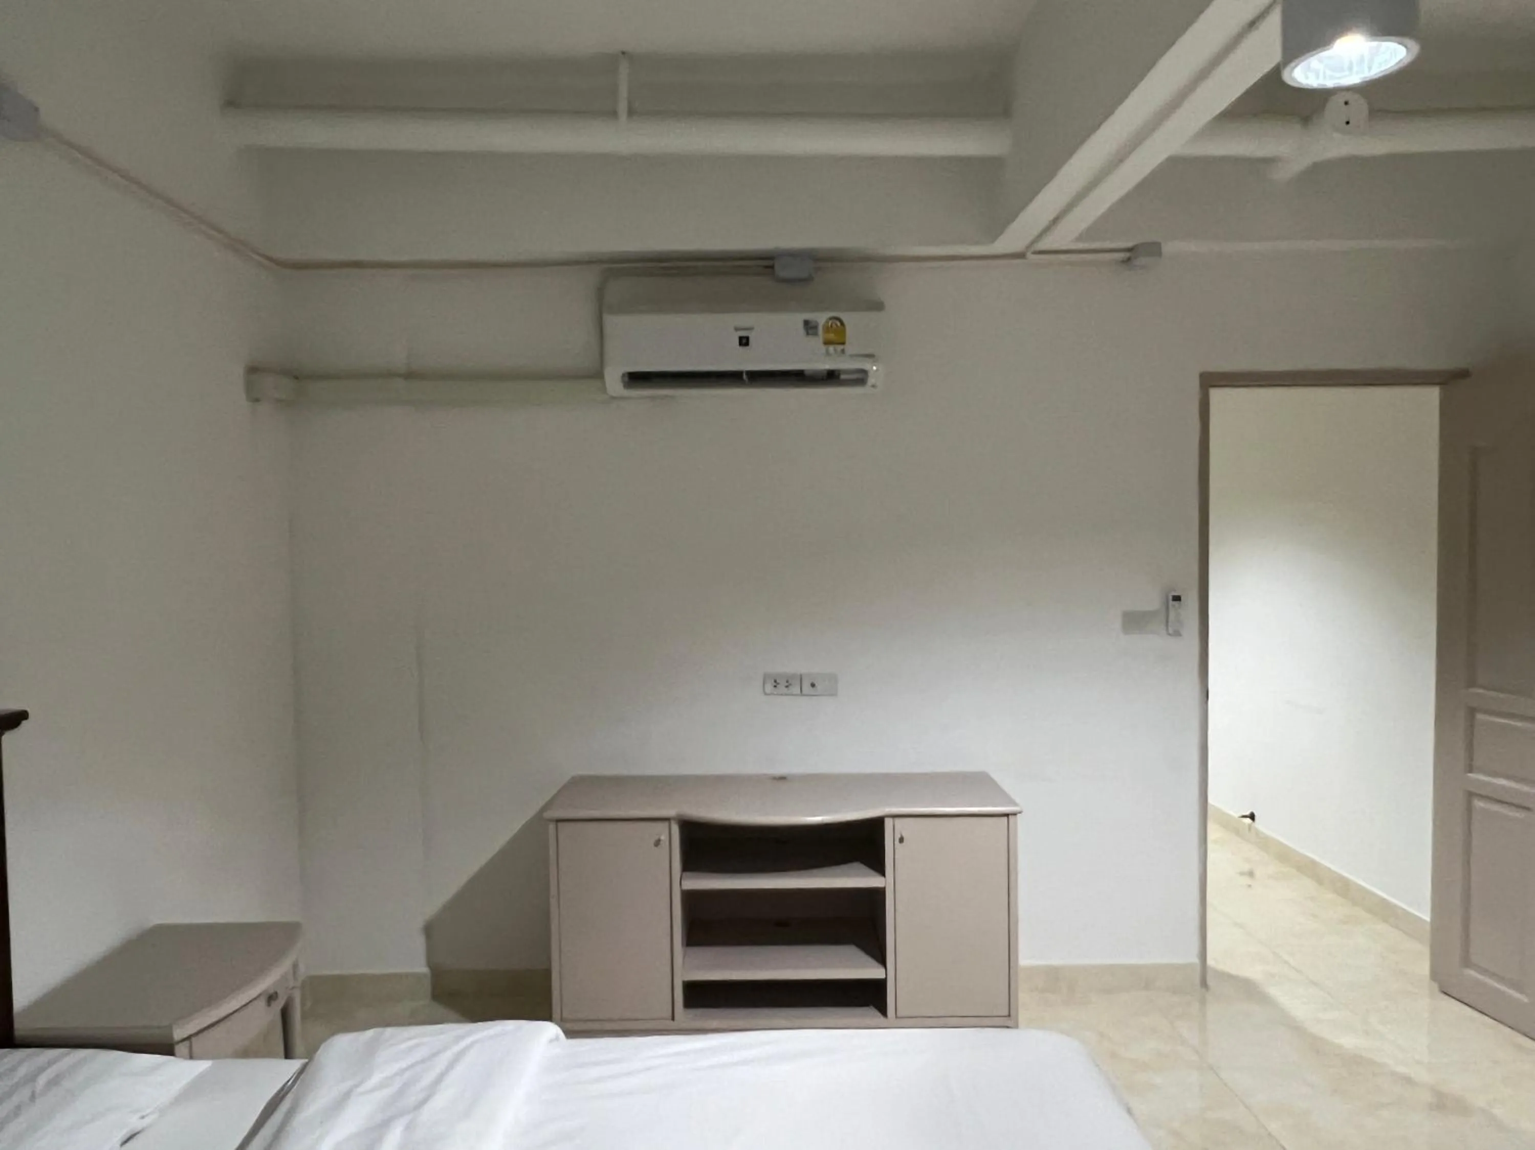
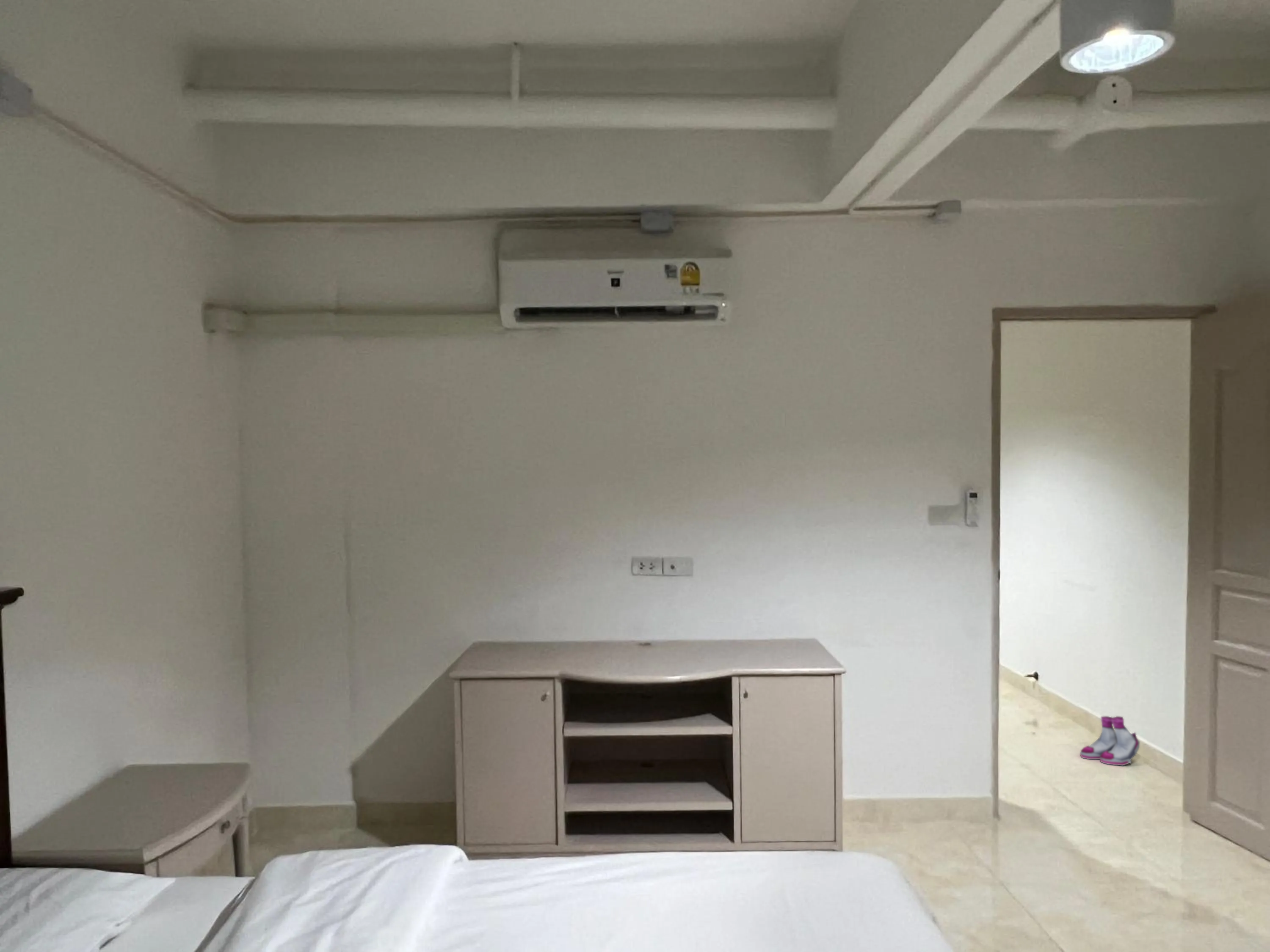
+ boots (1110, 737)
